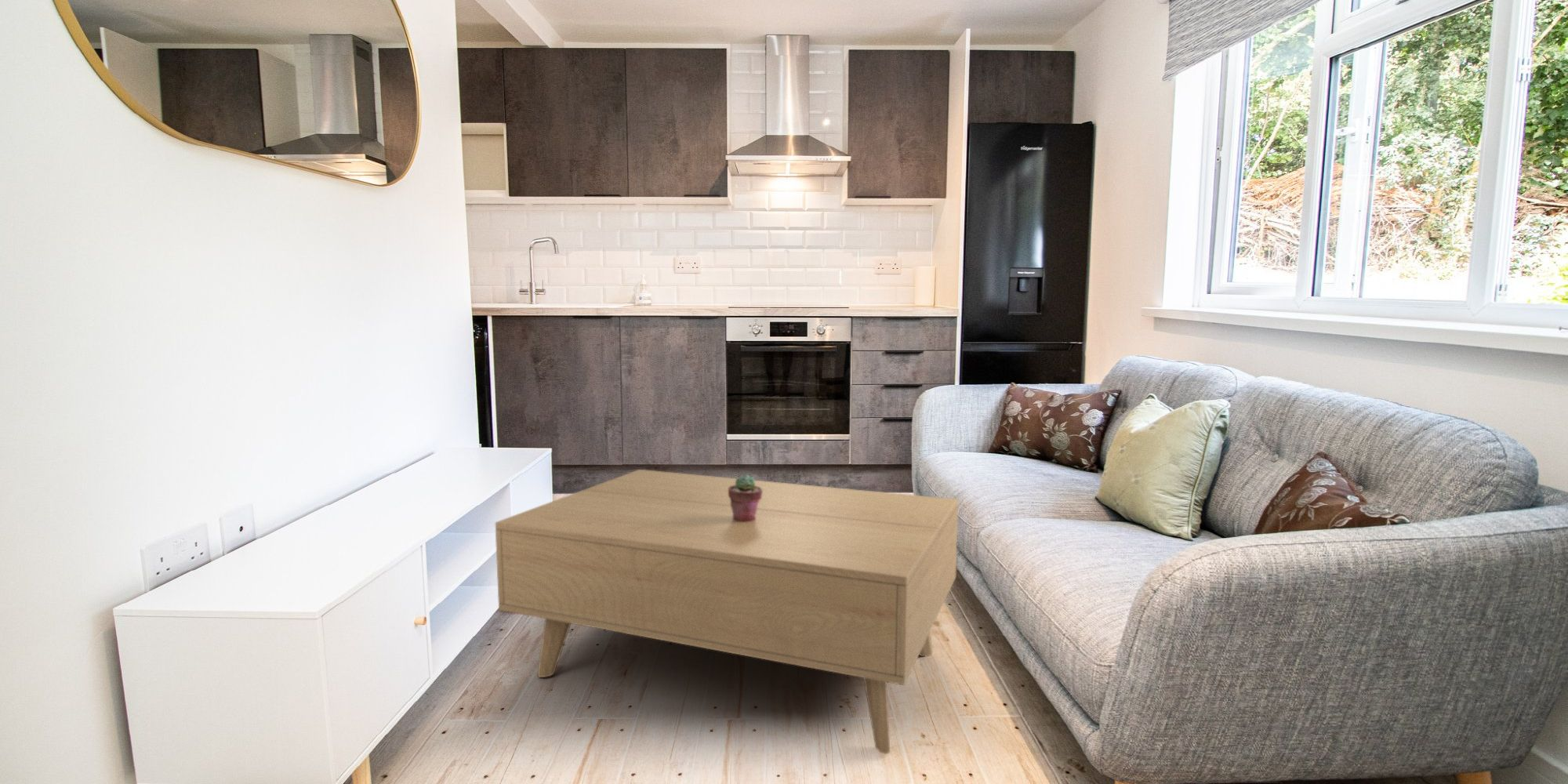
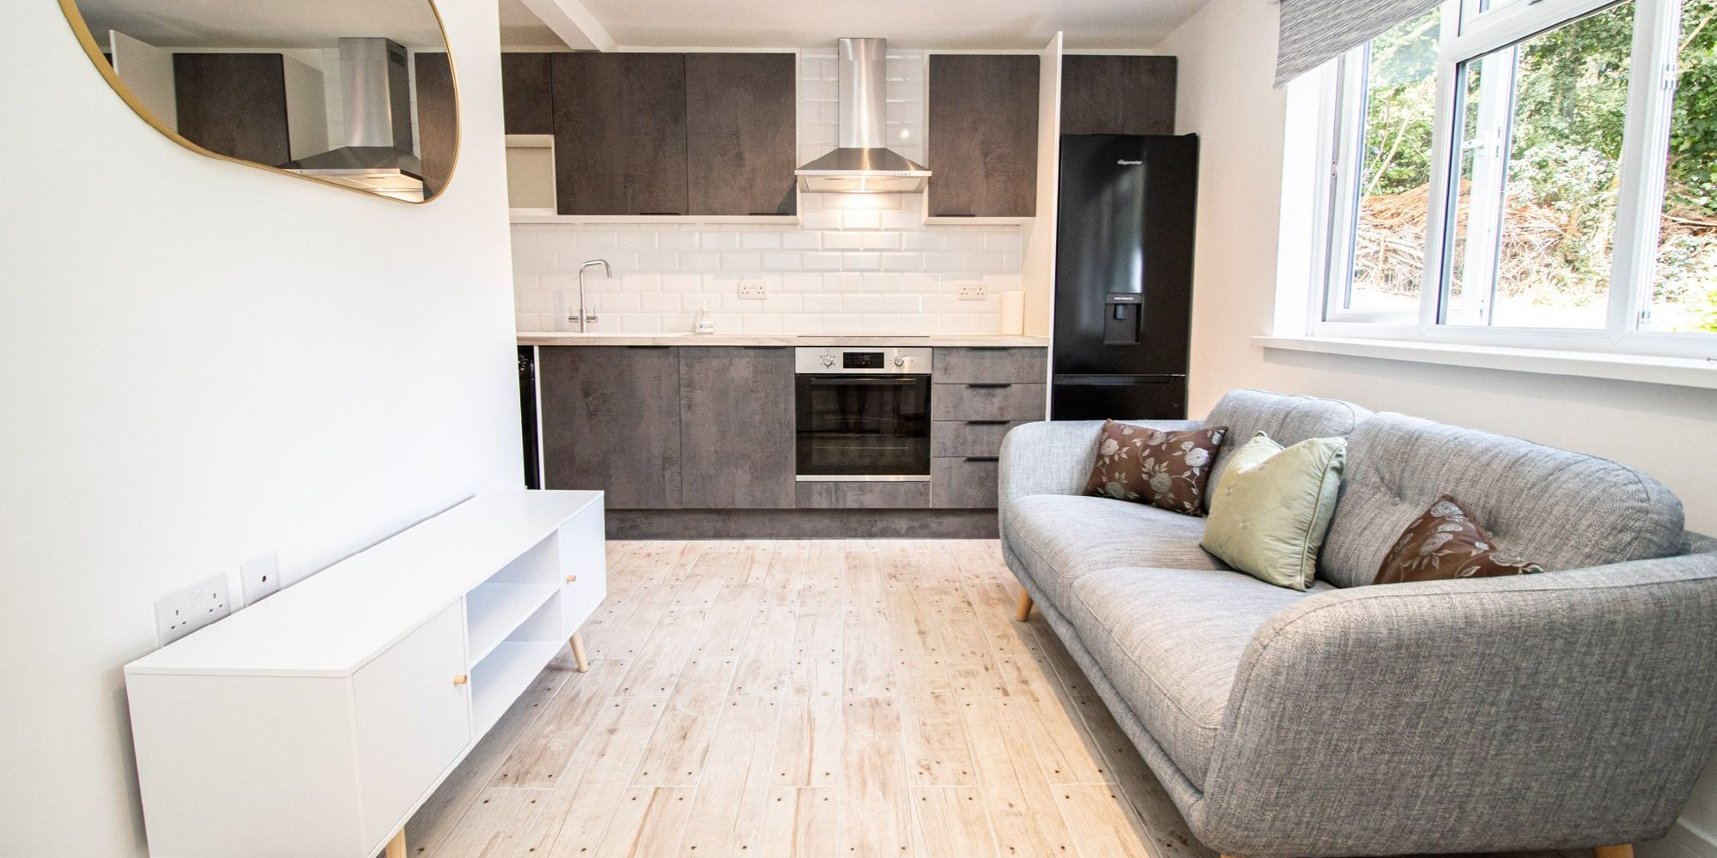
- coffee table (742, 586)
- potted succulent (745, 496)
